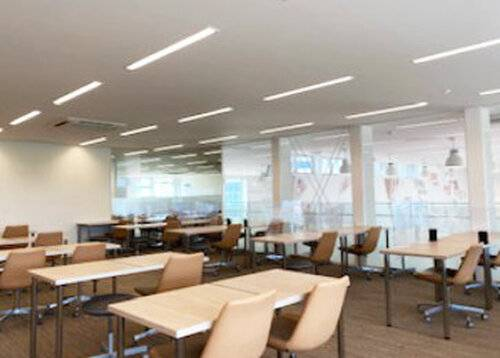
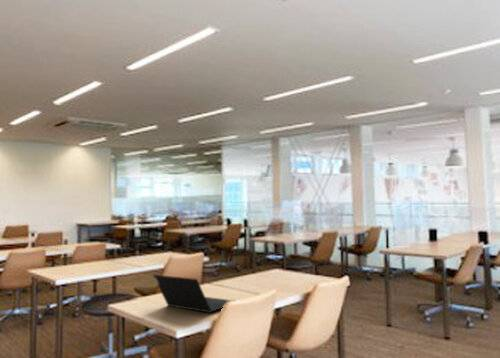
+ laptop computer (196, 289)
